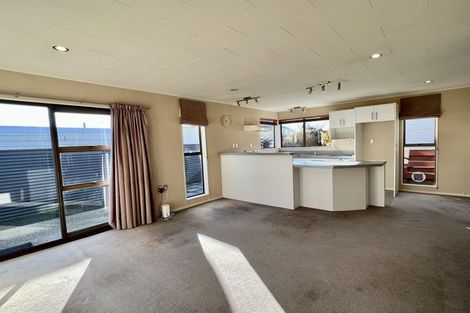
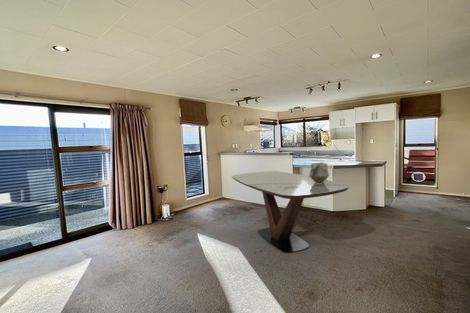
+ dining table (279, 210)
+ ceramic pot (318, 172)
